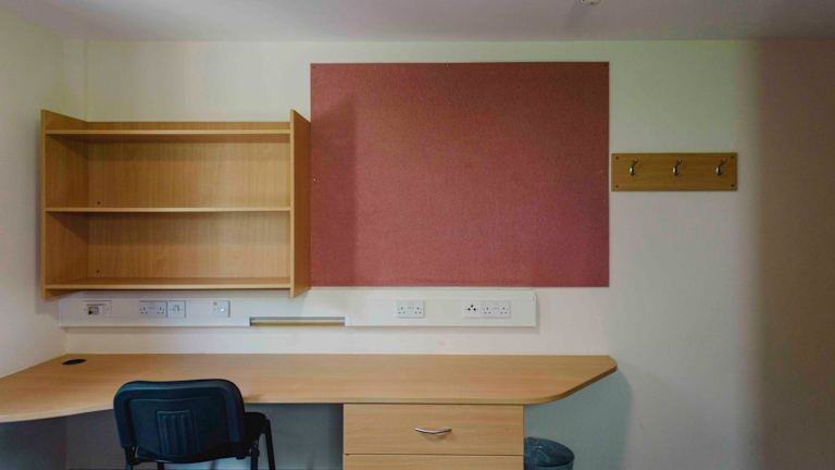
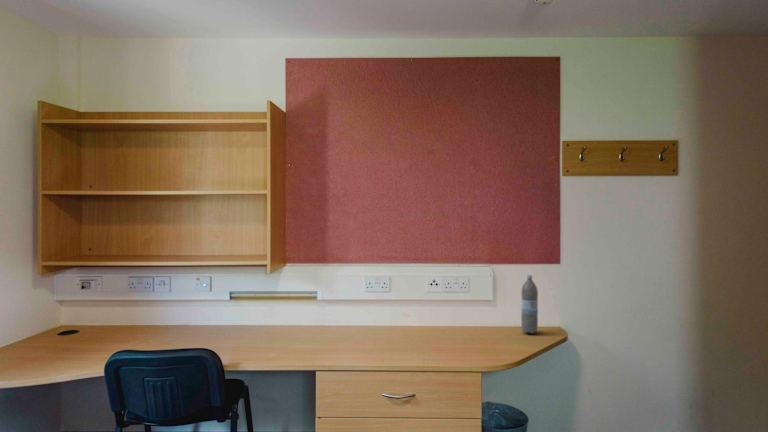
+ water bottle (529, 304)
